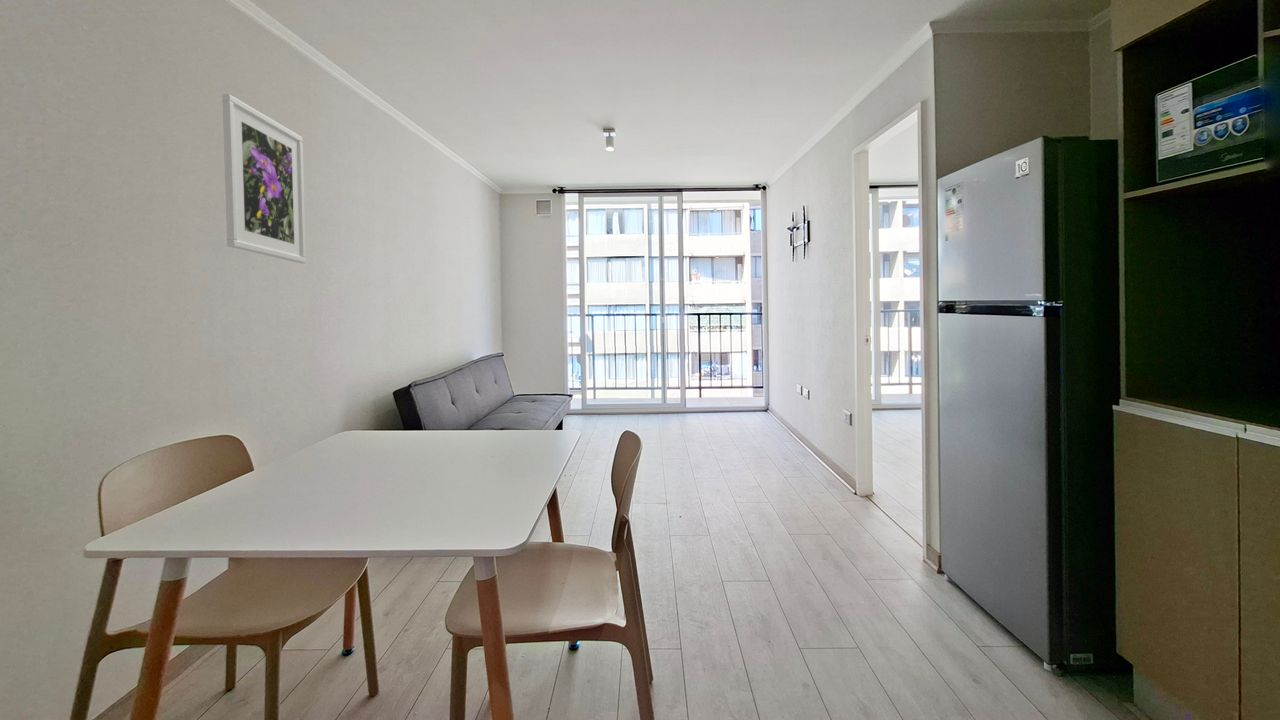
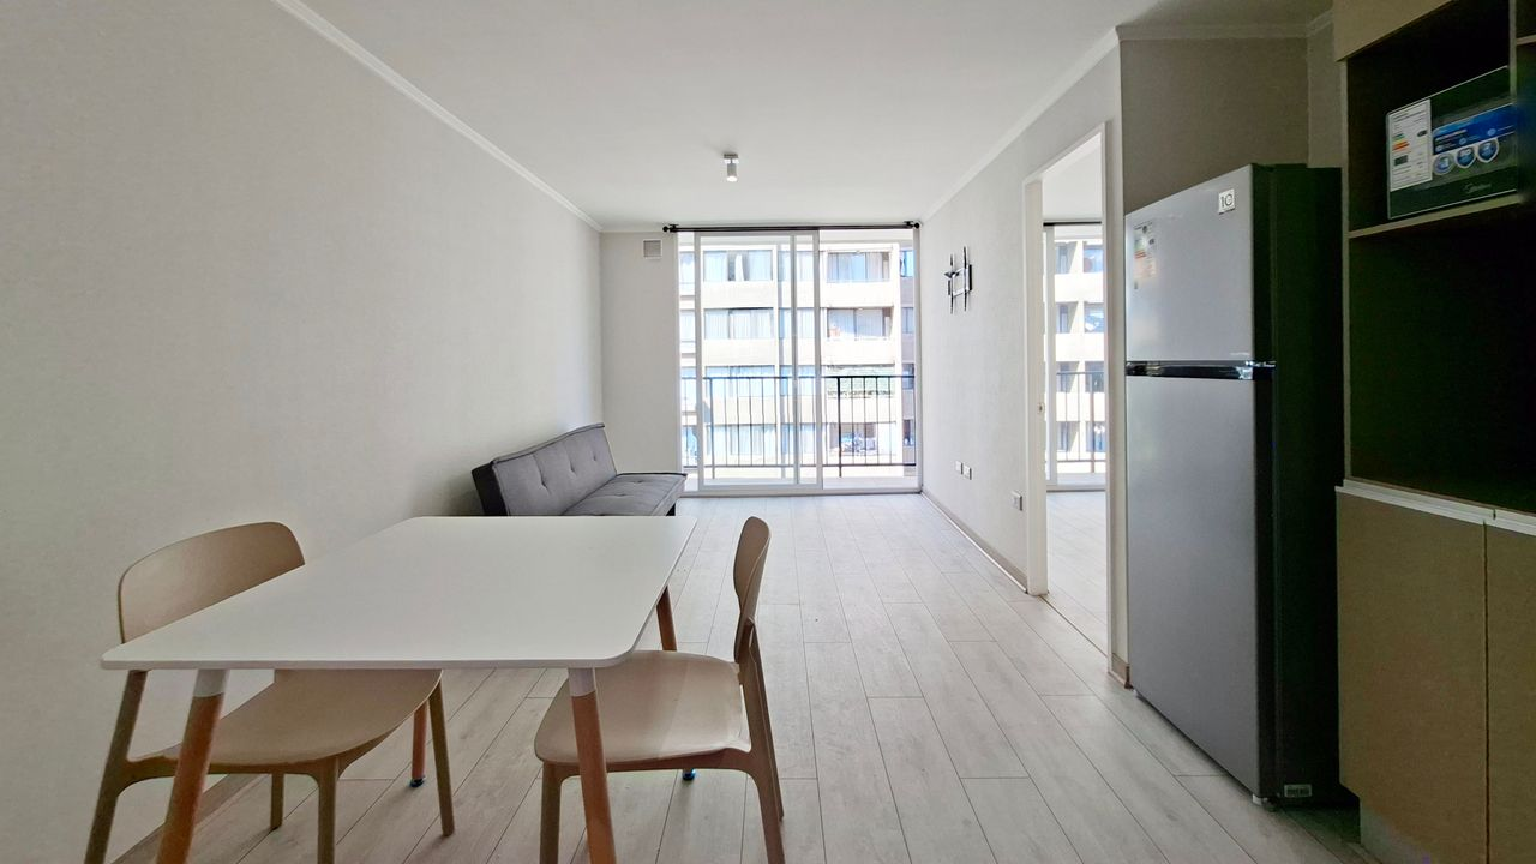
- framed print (268, 186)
